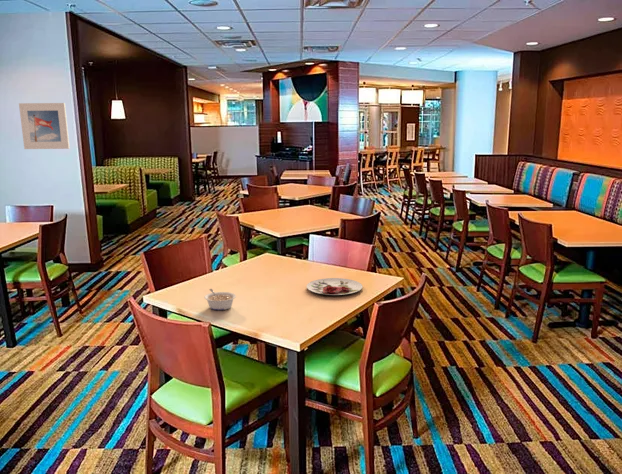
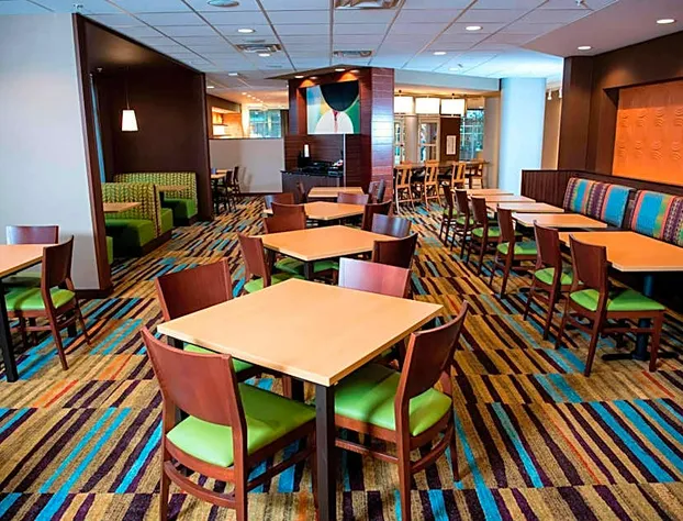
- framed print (44, 126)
- plate (334, 285)
- legume (219, 300)
